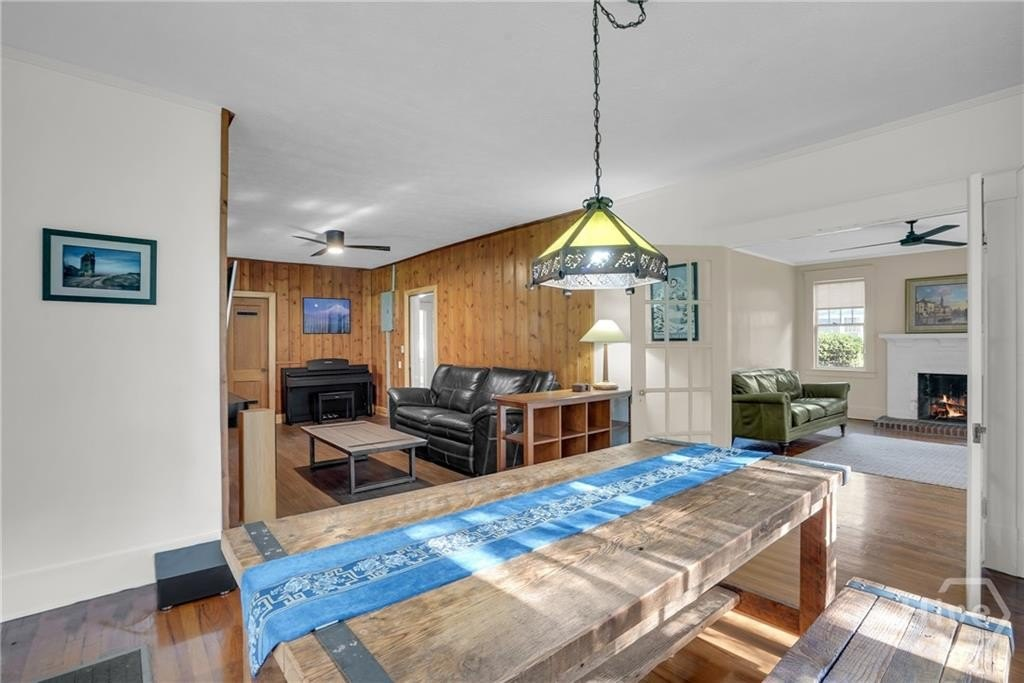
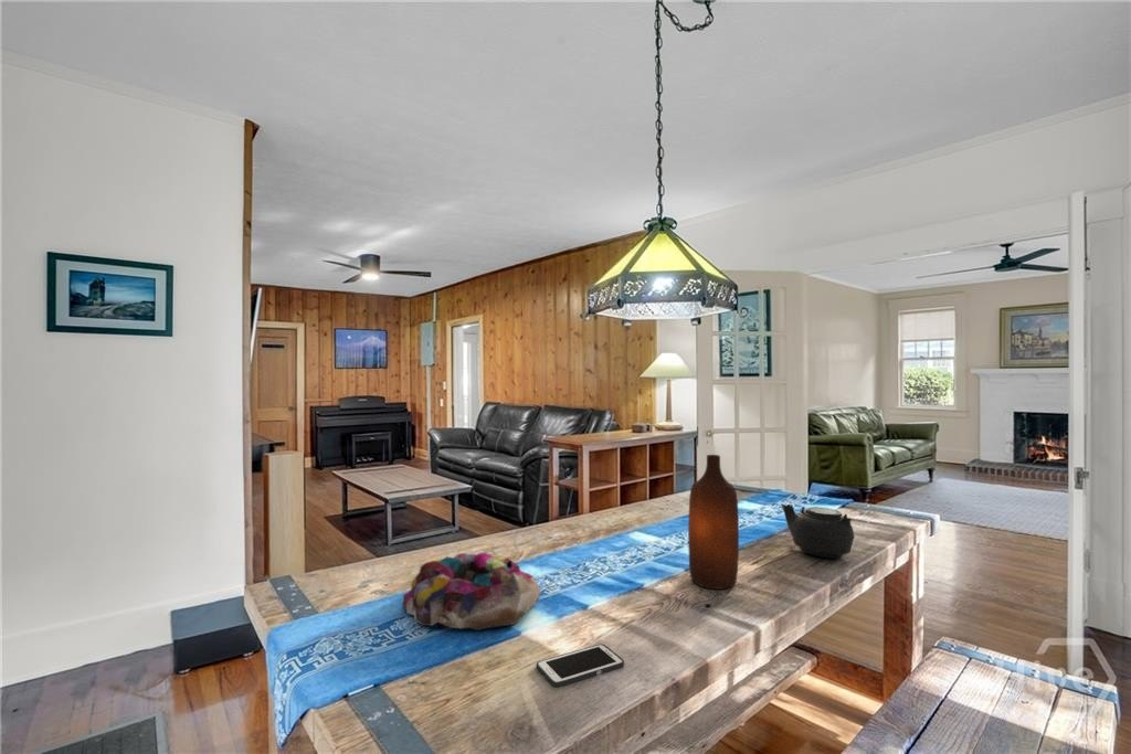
+ teapot (815, 530)
+ bottle (712, 518)
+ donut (474, 581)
+ cell phone (580, 663)
